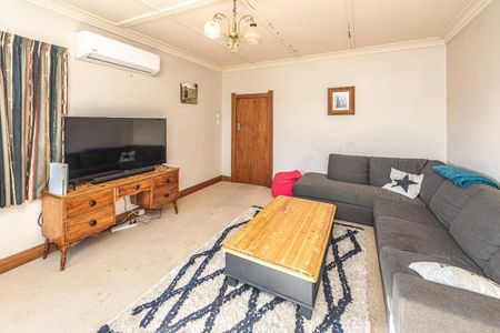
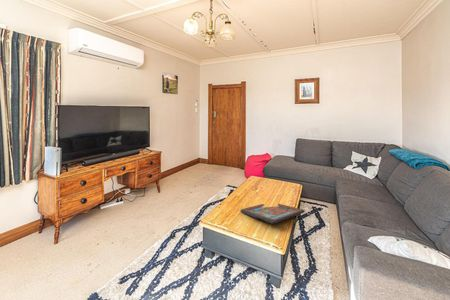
+ religious icon (272, 211)
